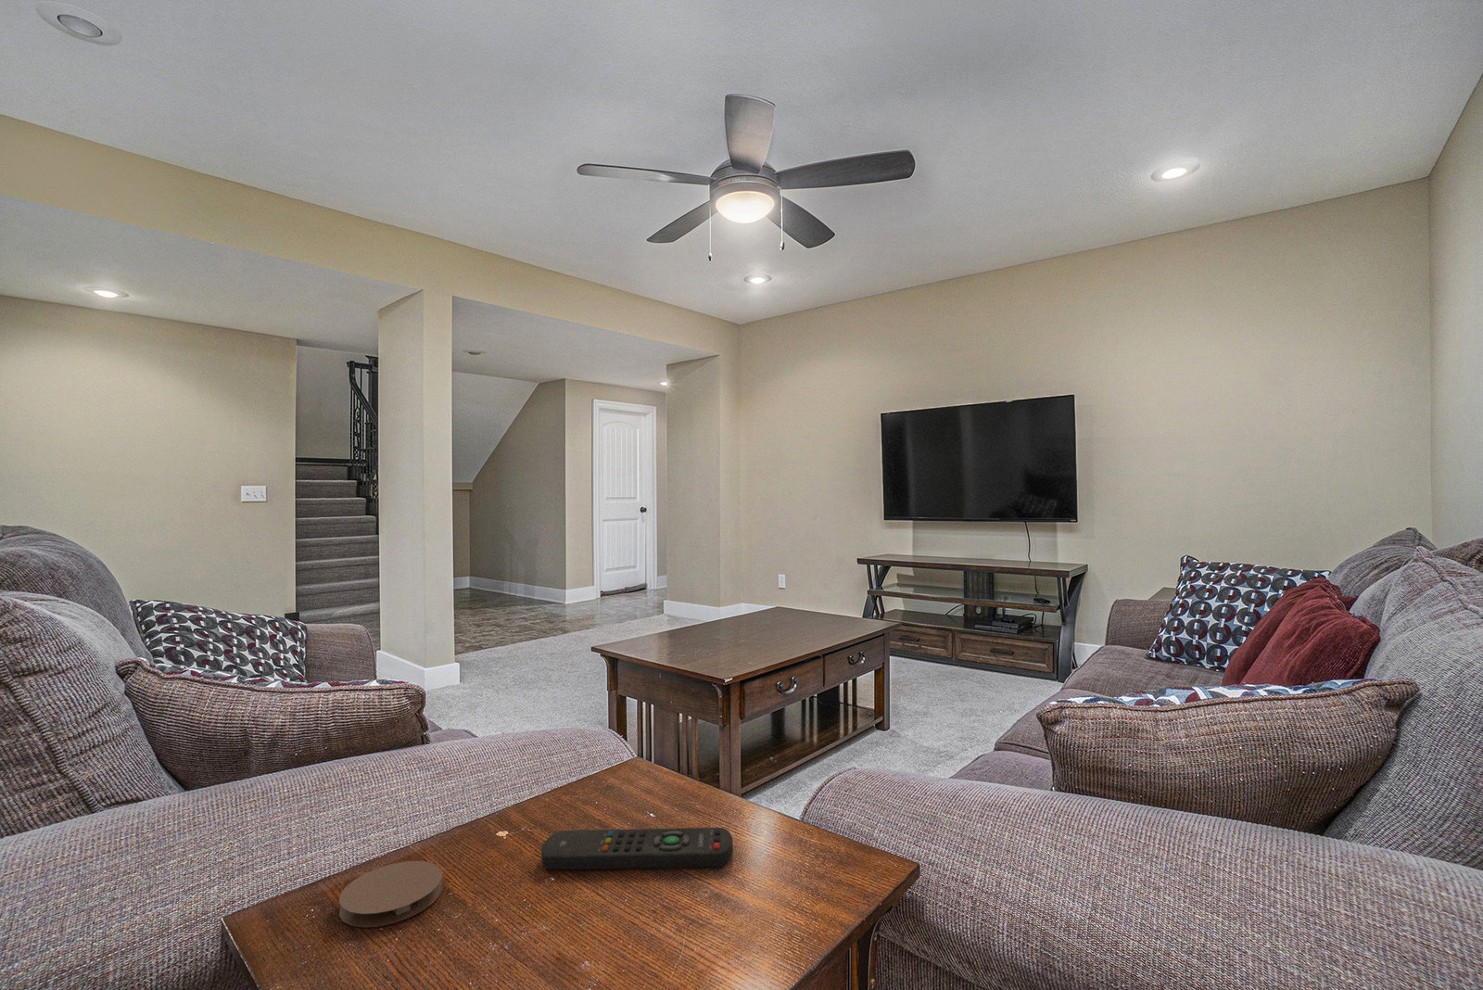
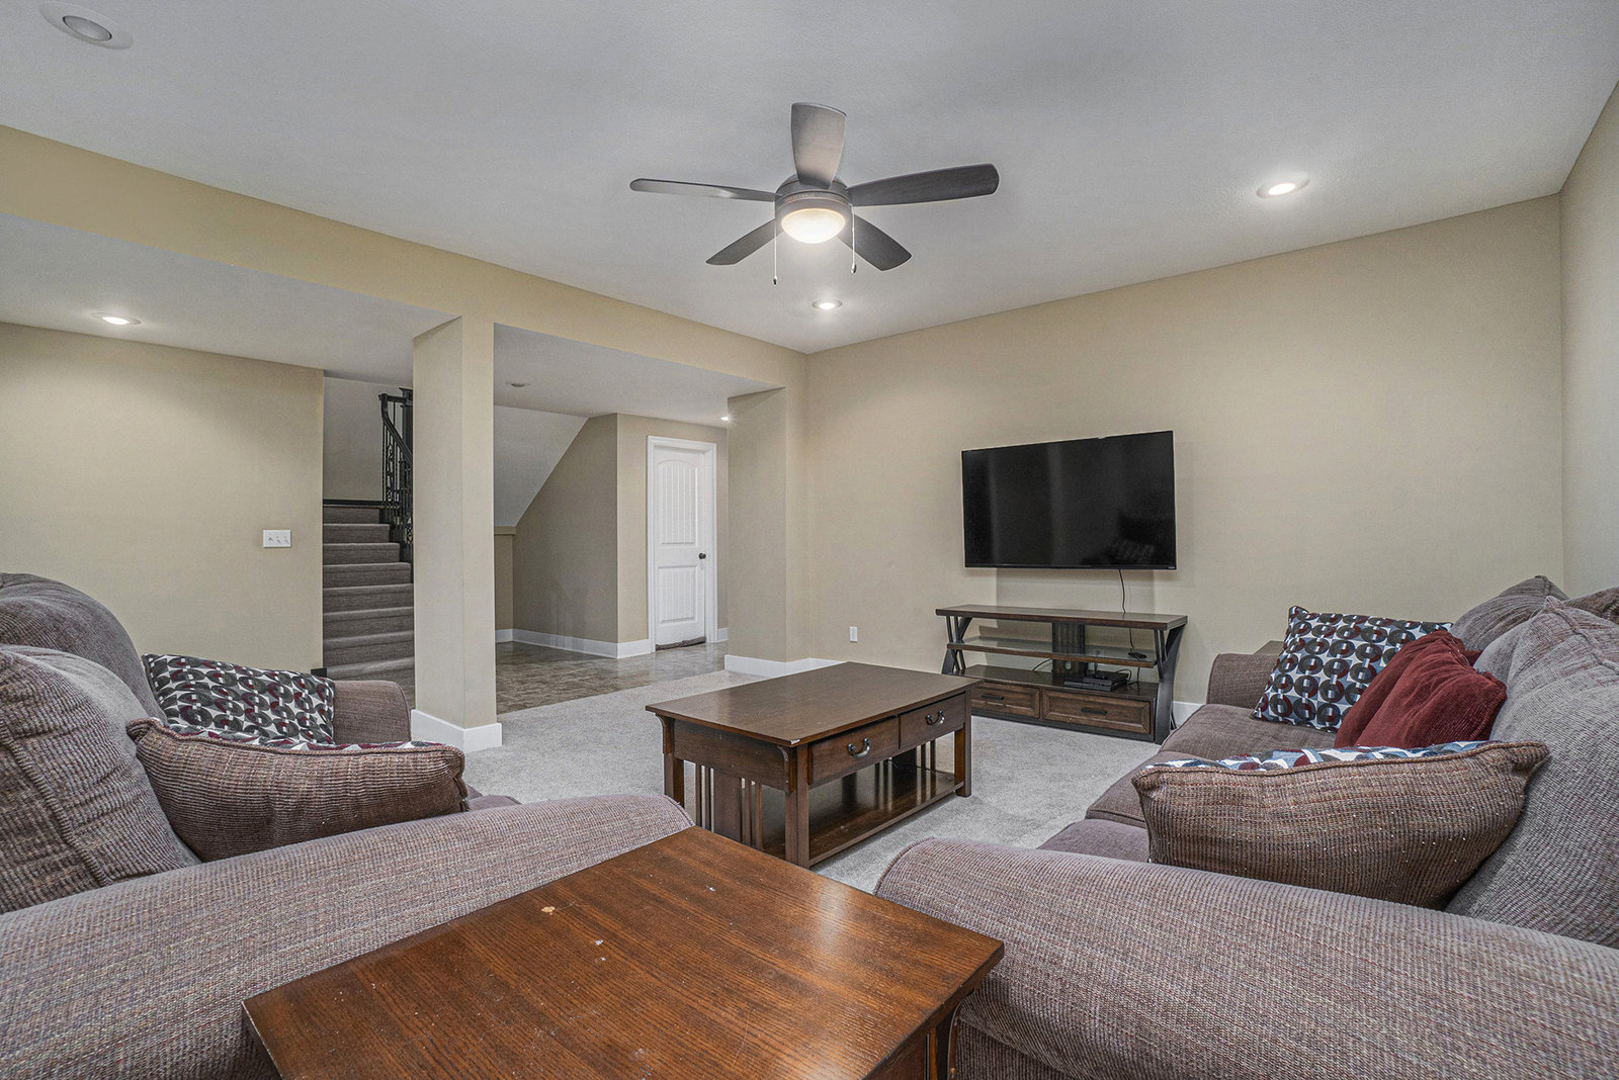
- coaster (392, 892)
- remote control (637, 846)
